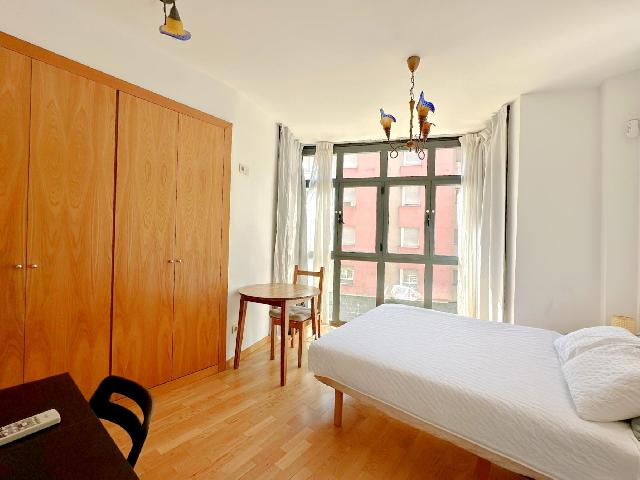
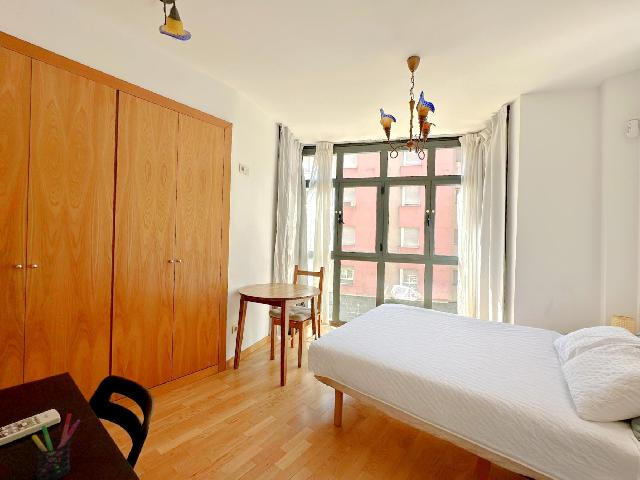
+ pen holder (54, 445)
